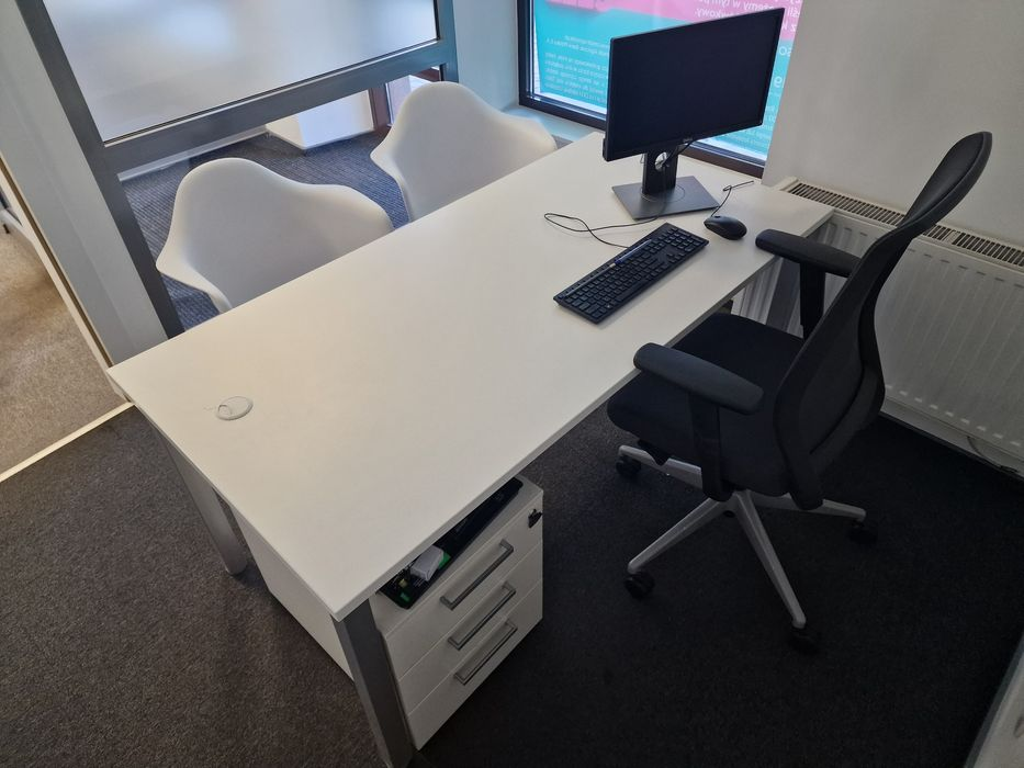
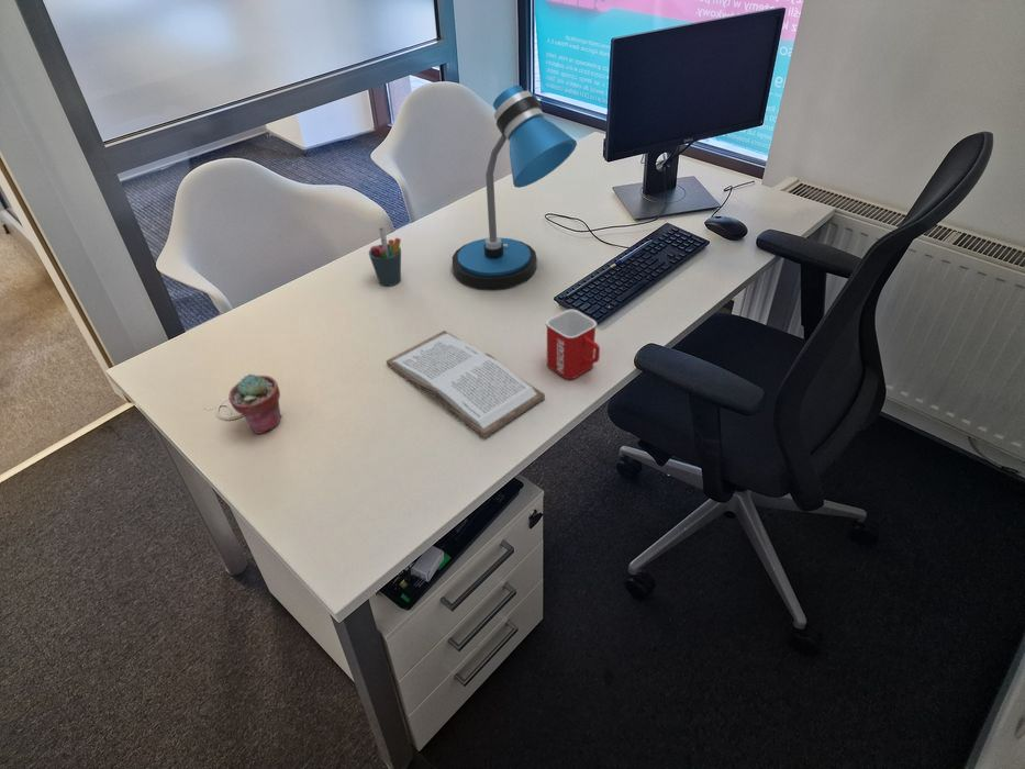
+ potted succulent (256, 399)
+ pen holder (386, 257)
+ mug (577, 348)
+ desk lamp (514, 186)
+ book (461, 375)
